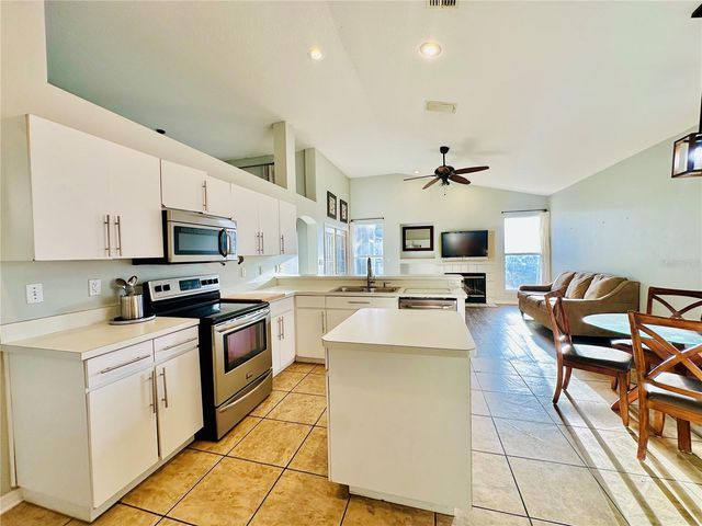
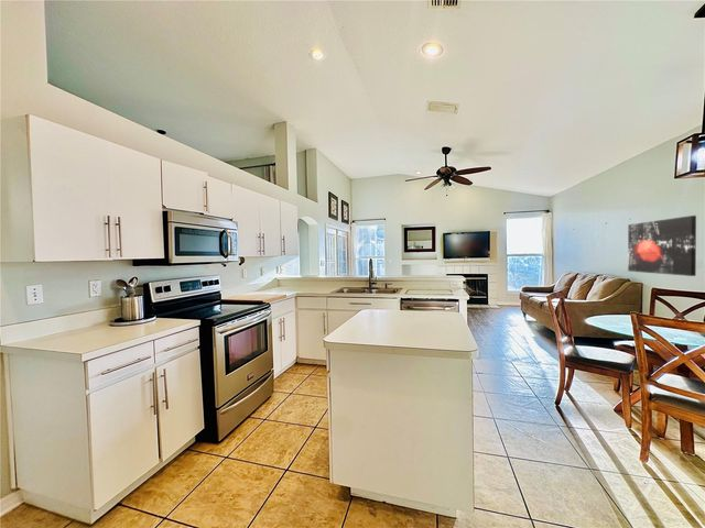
+ wall art (657, 246)
